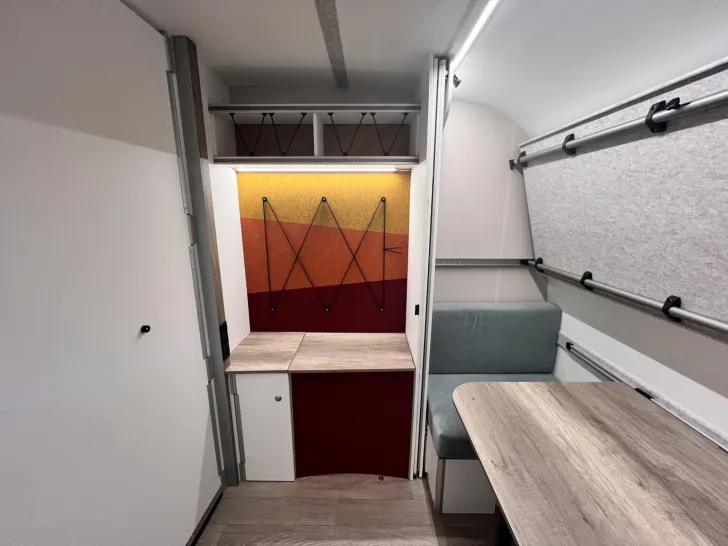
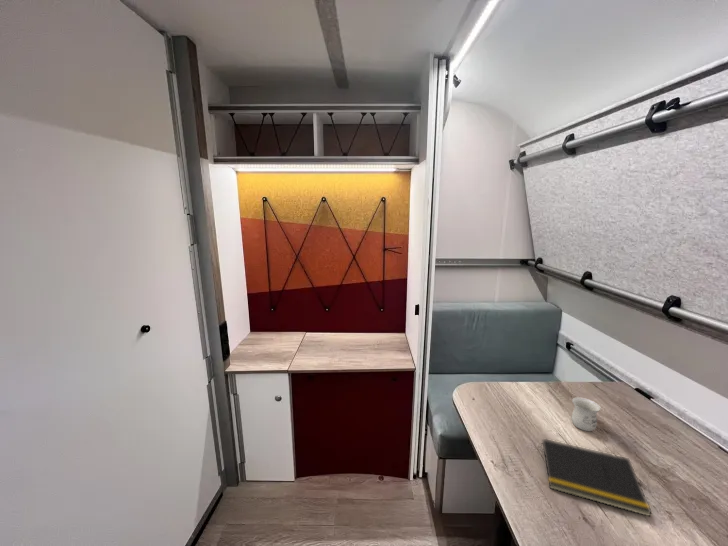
+ notepad (590, 472)
+ mug (587, 413)
